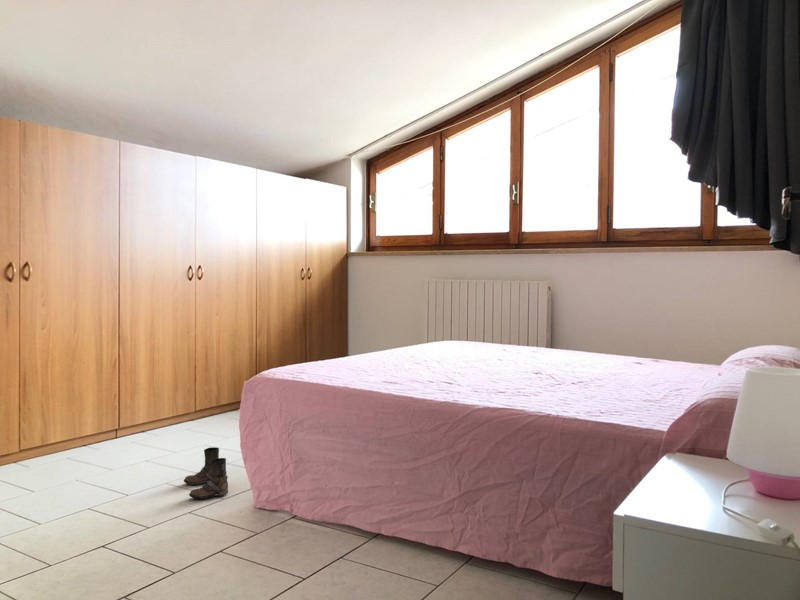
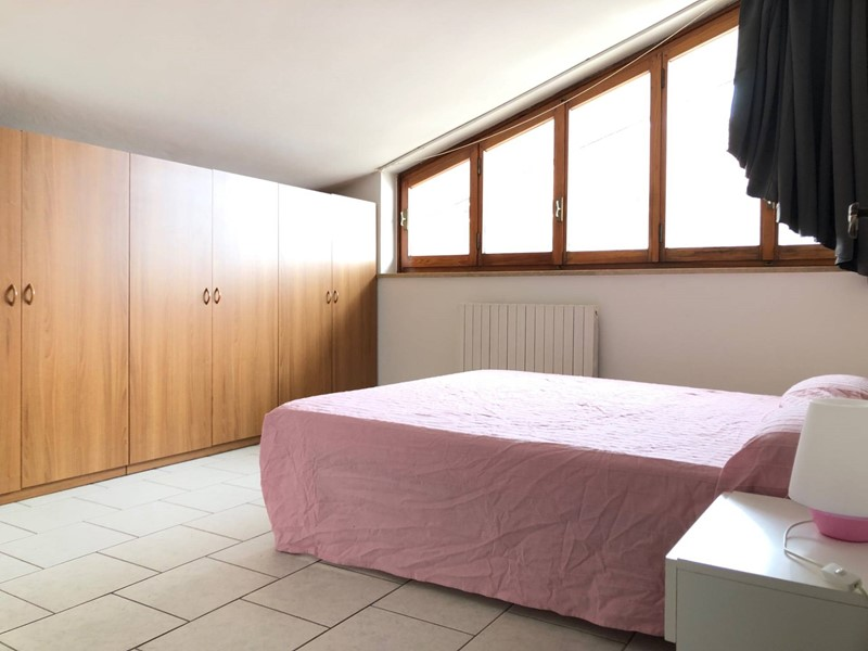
- boots (205, 472)
